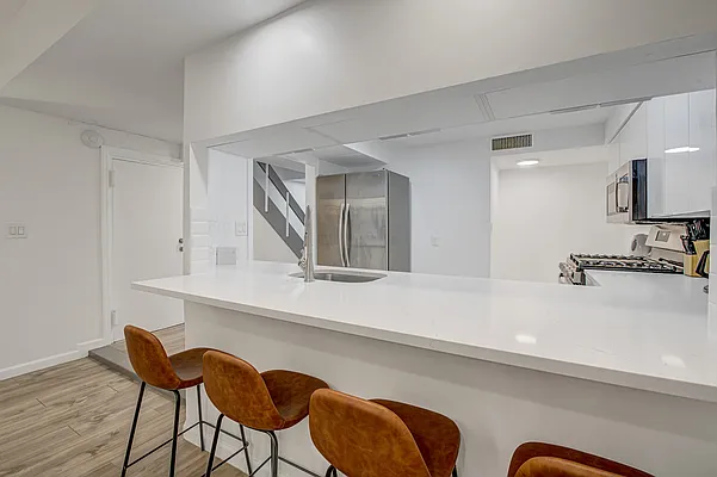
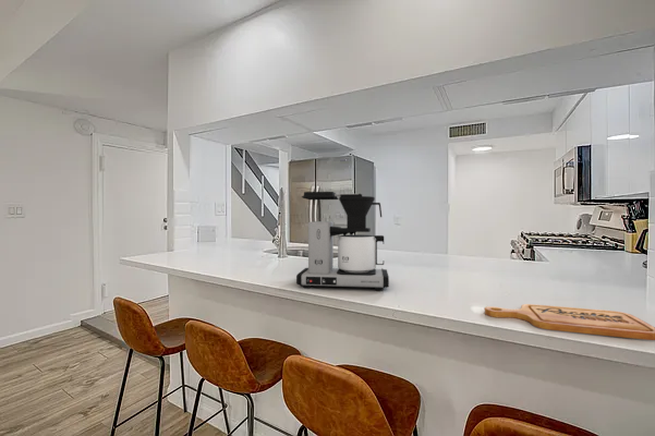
+ coffee maker (343, 239)
+ cutting board (559, 317)
